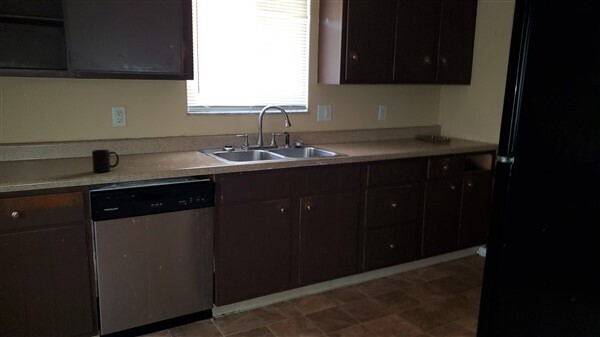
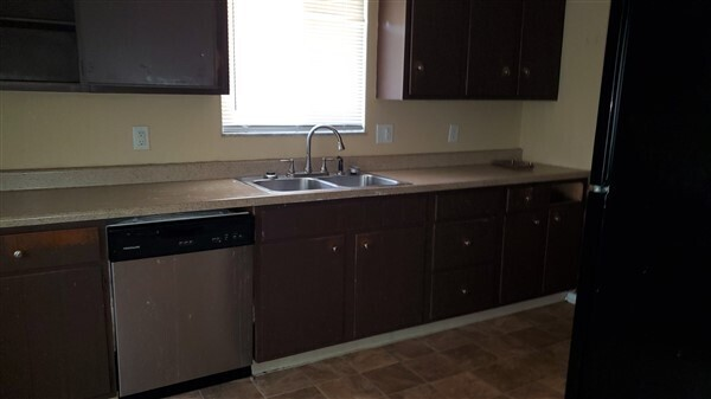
- mug (106, 160)
